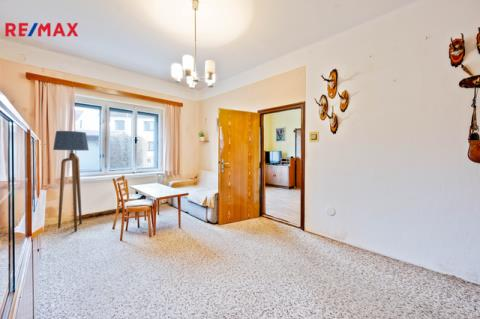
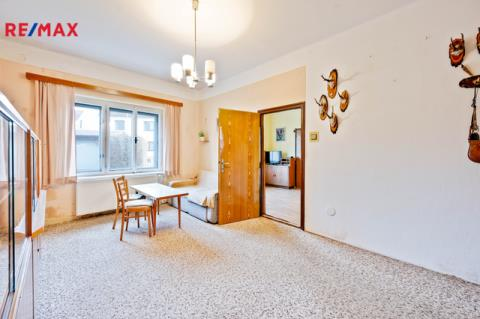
- floor lamp (72, 180)
